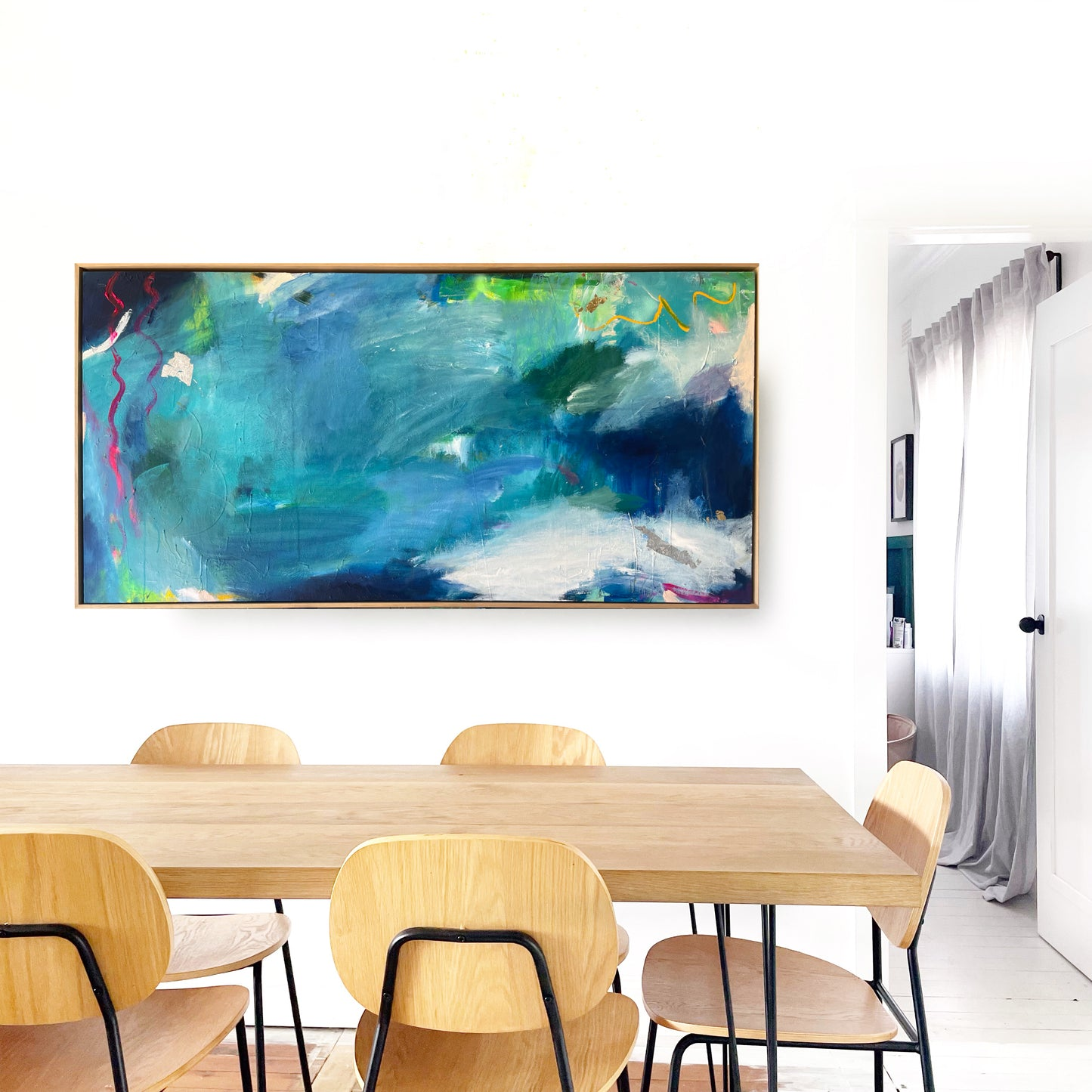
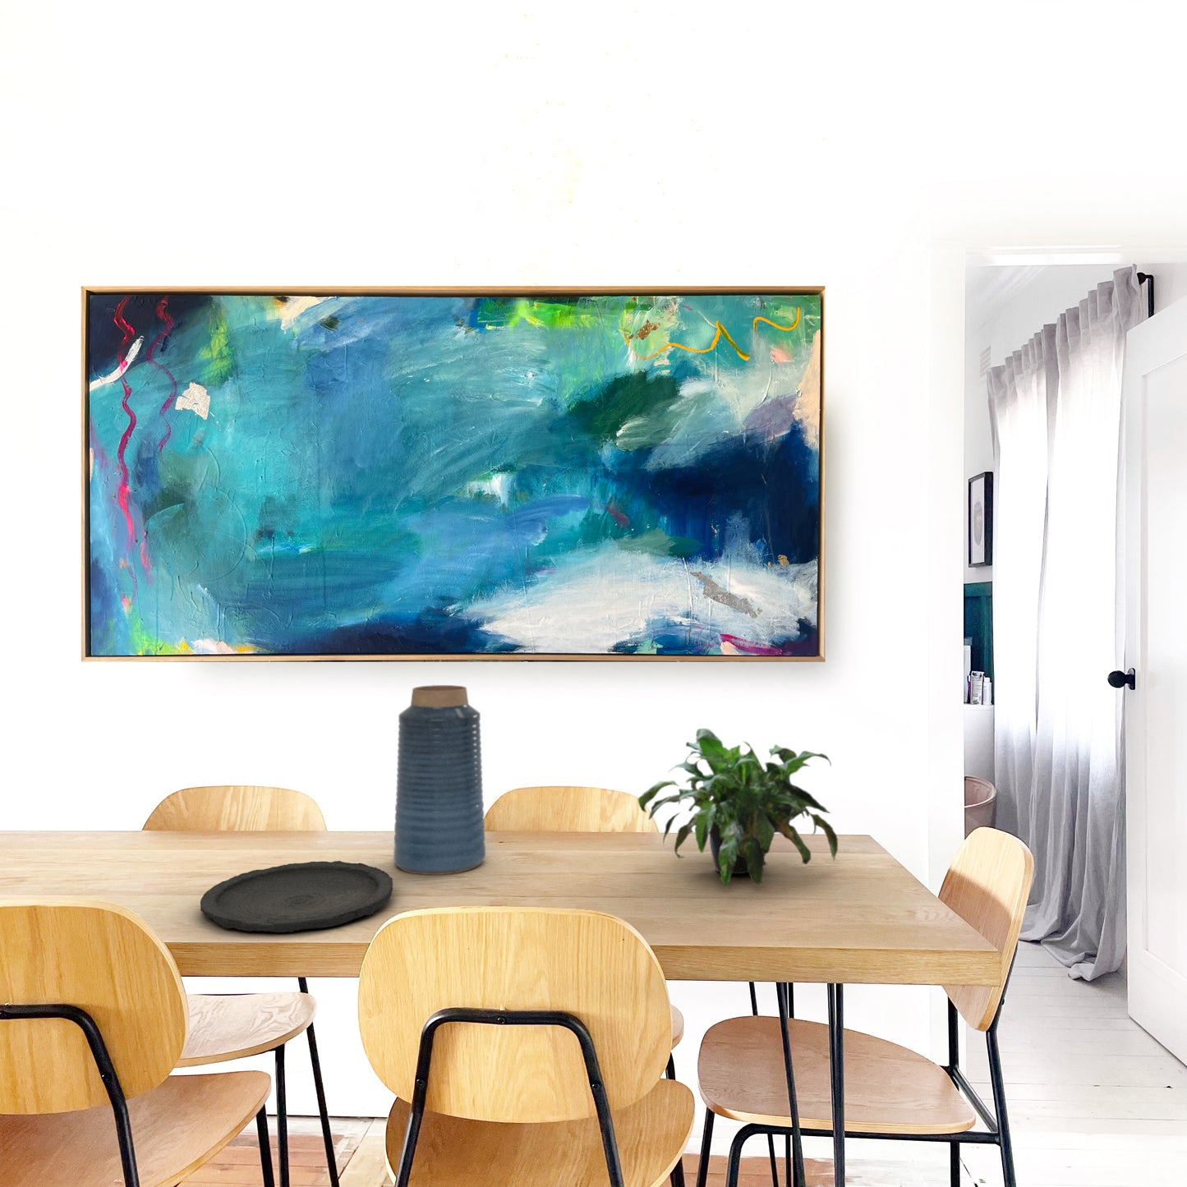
+ potted plant (730, 797)
+ plate (299, 896)
+ vase (439, 775)
